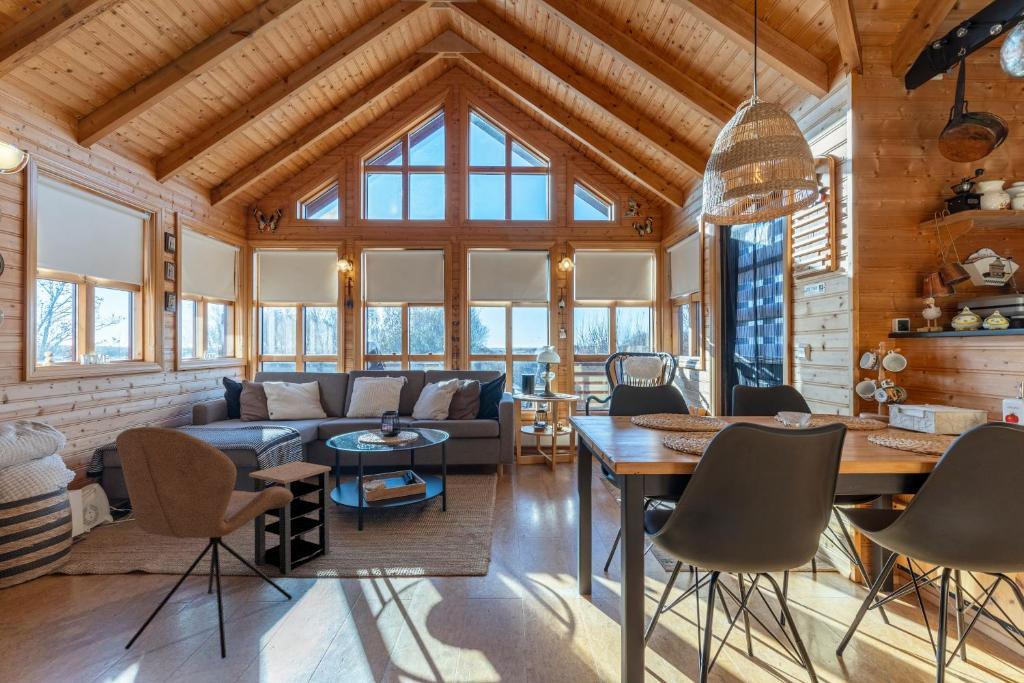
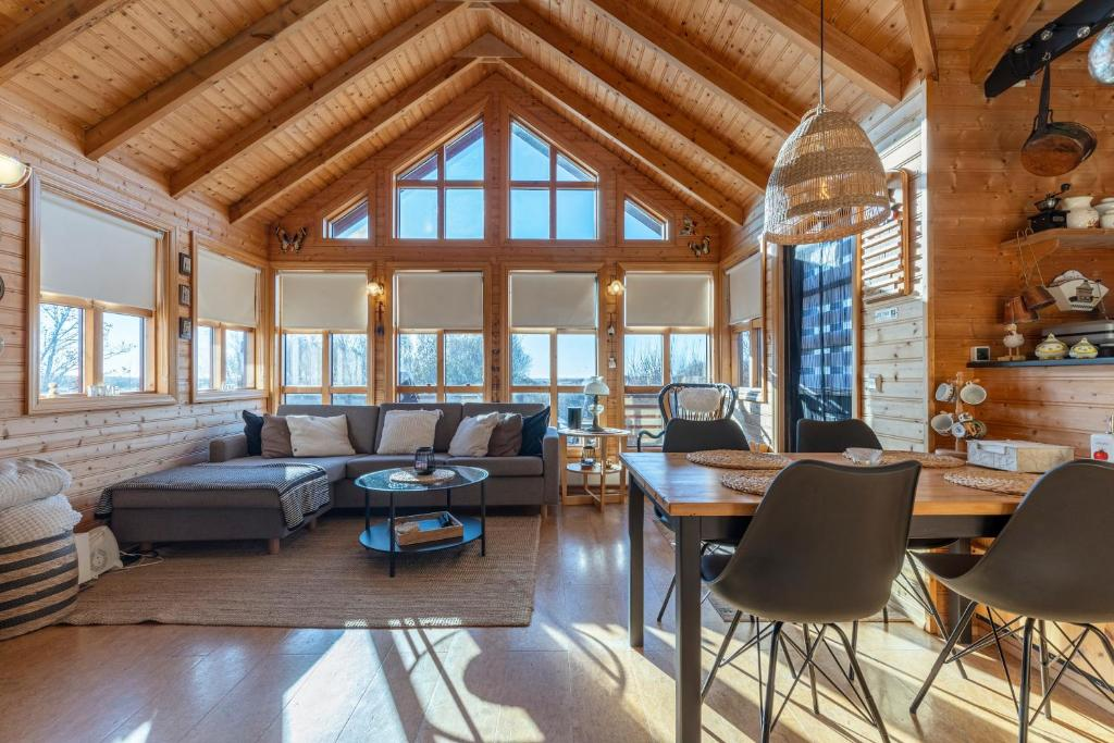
- chair (207, 521)
- side table (292, 514)
